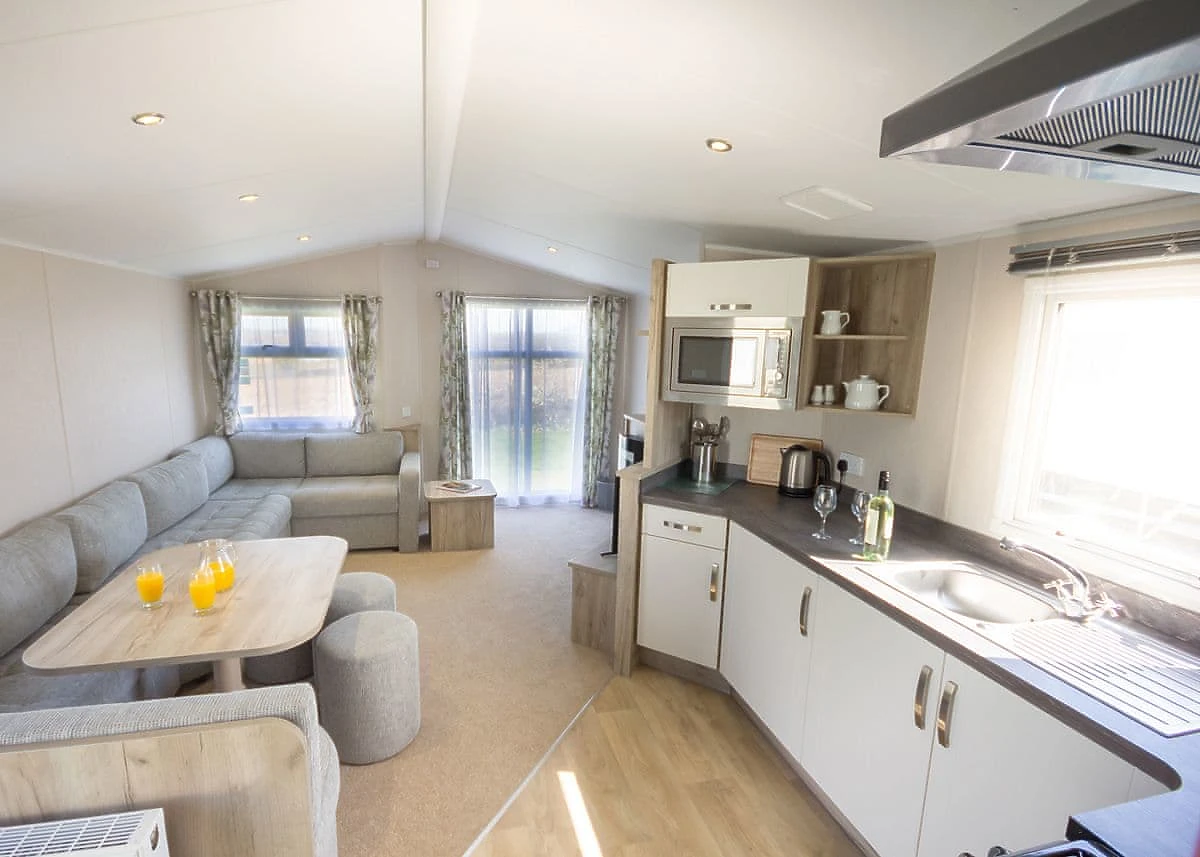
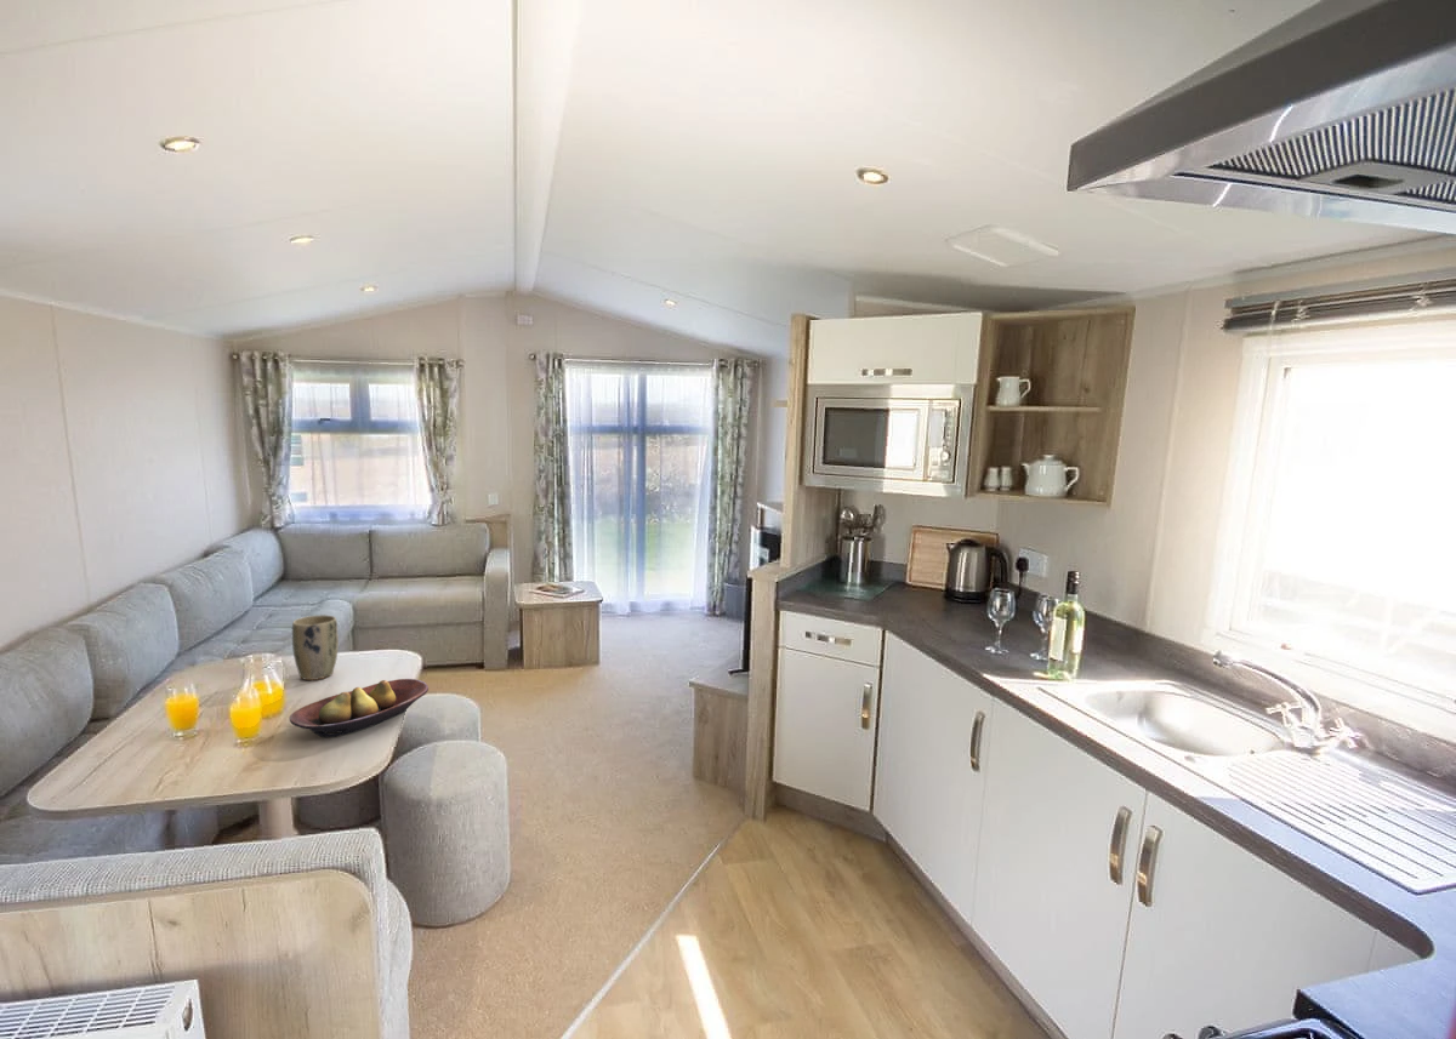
+ plant pot (315, 647)
+ fruit bowl (363, 702)
